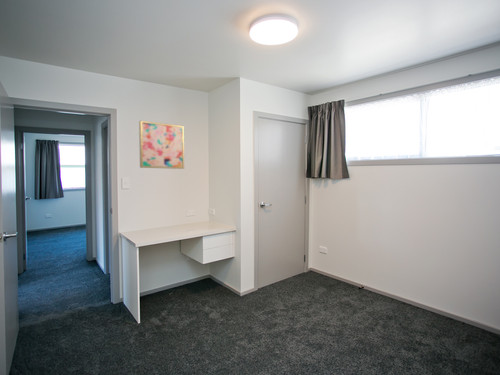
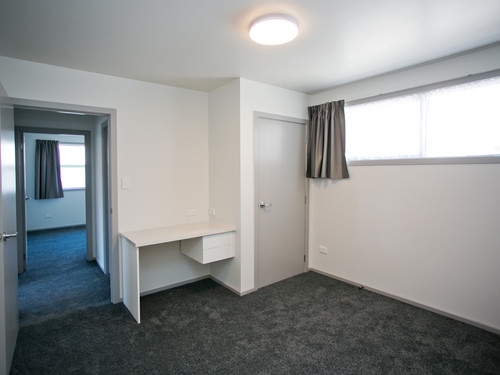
- wall art (162, 146)
